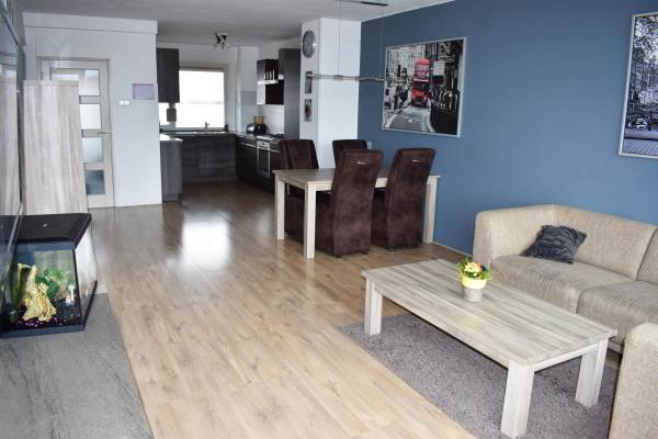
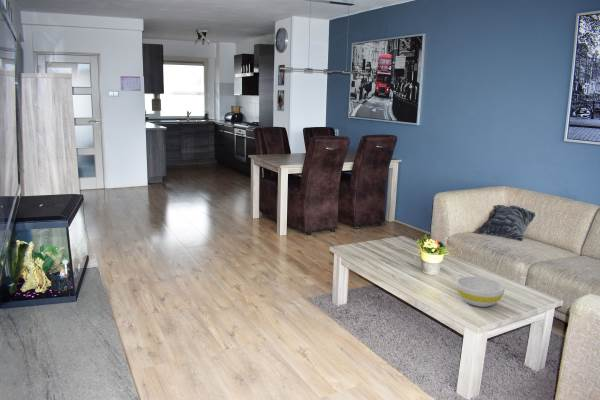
+ bowl (479, 293)
